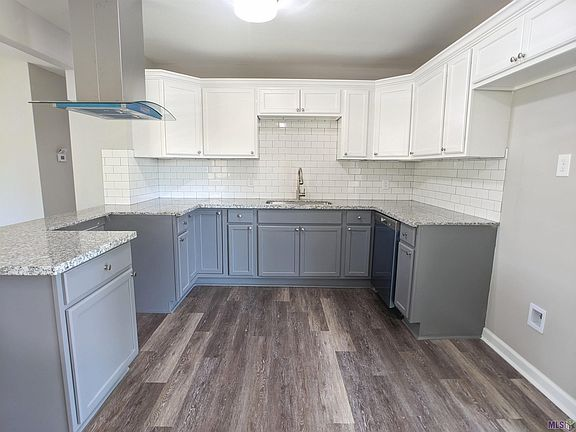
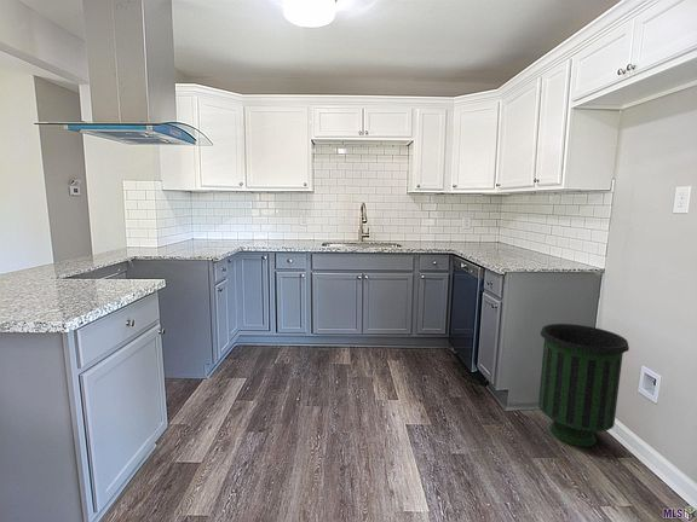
+ trash can (577, 384)
